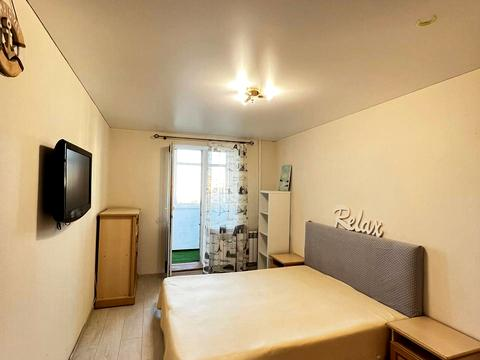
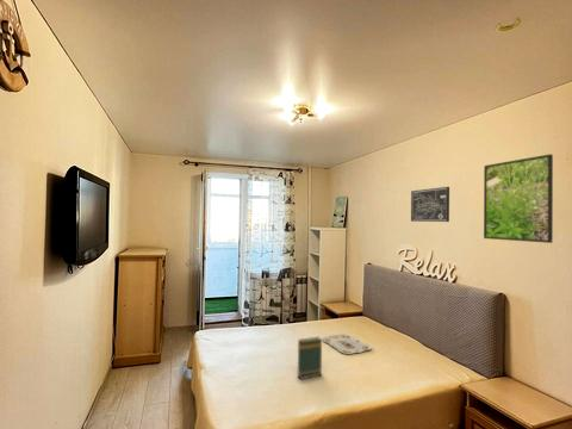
+ book (309, 358)
+ wall art (428, 205)
+ serving tray (346, 343)
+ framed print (515, 200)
